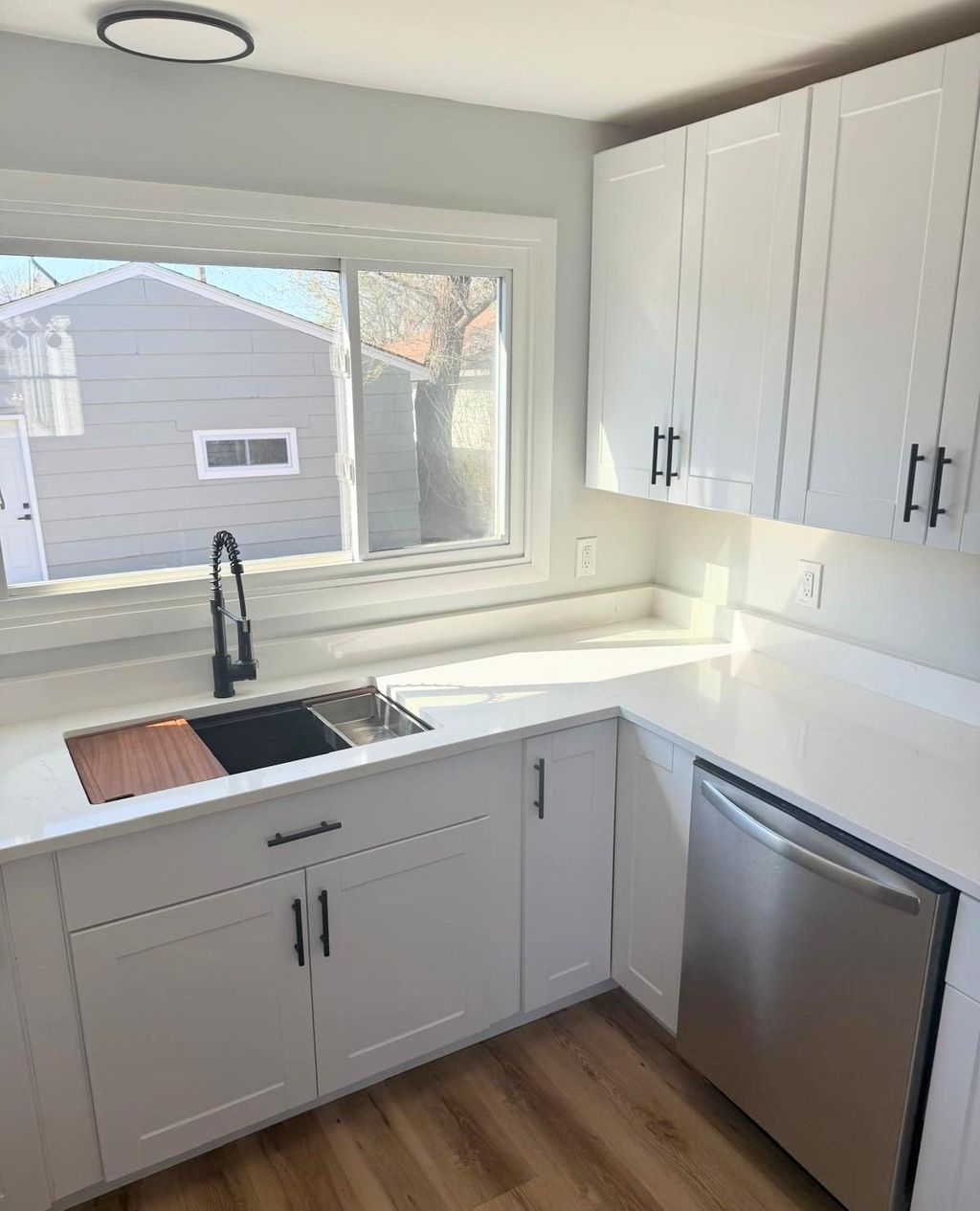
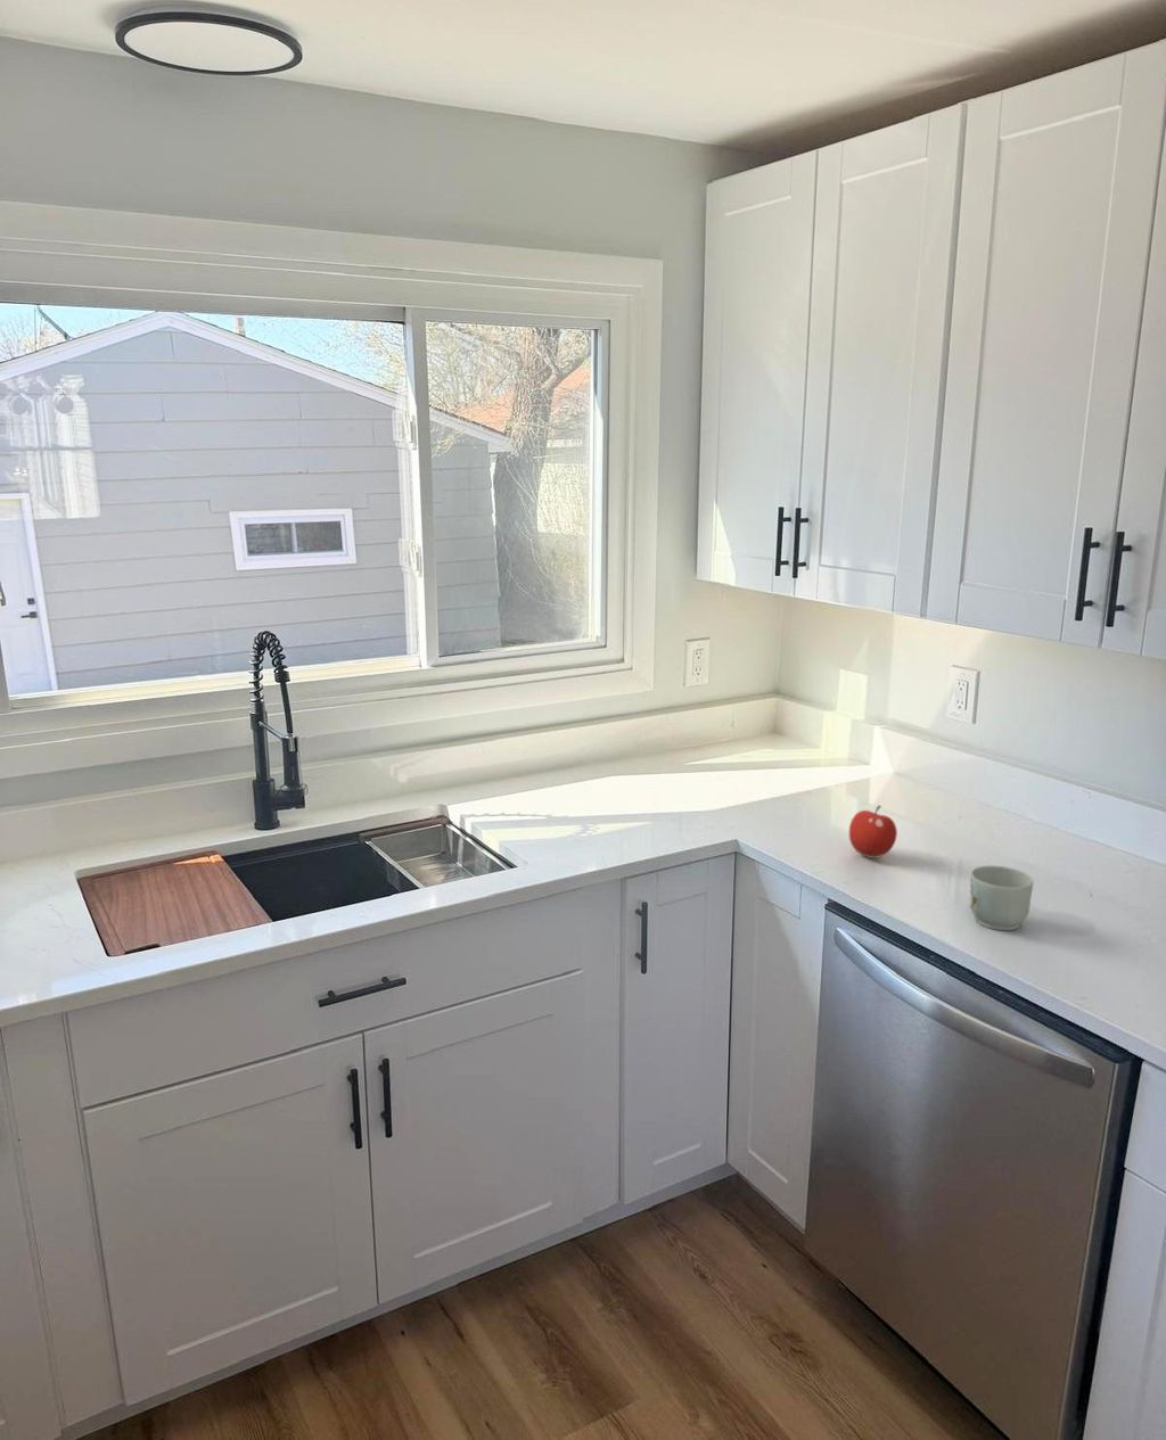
+ fruit (872, 830)
+ mug (995, 894)
